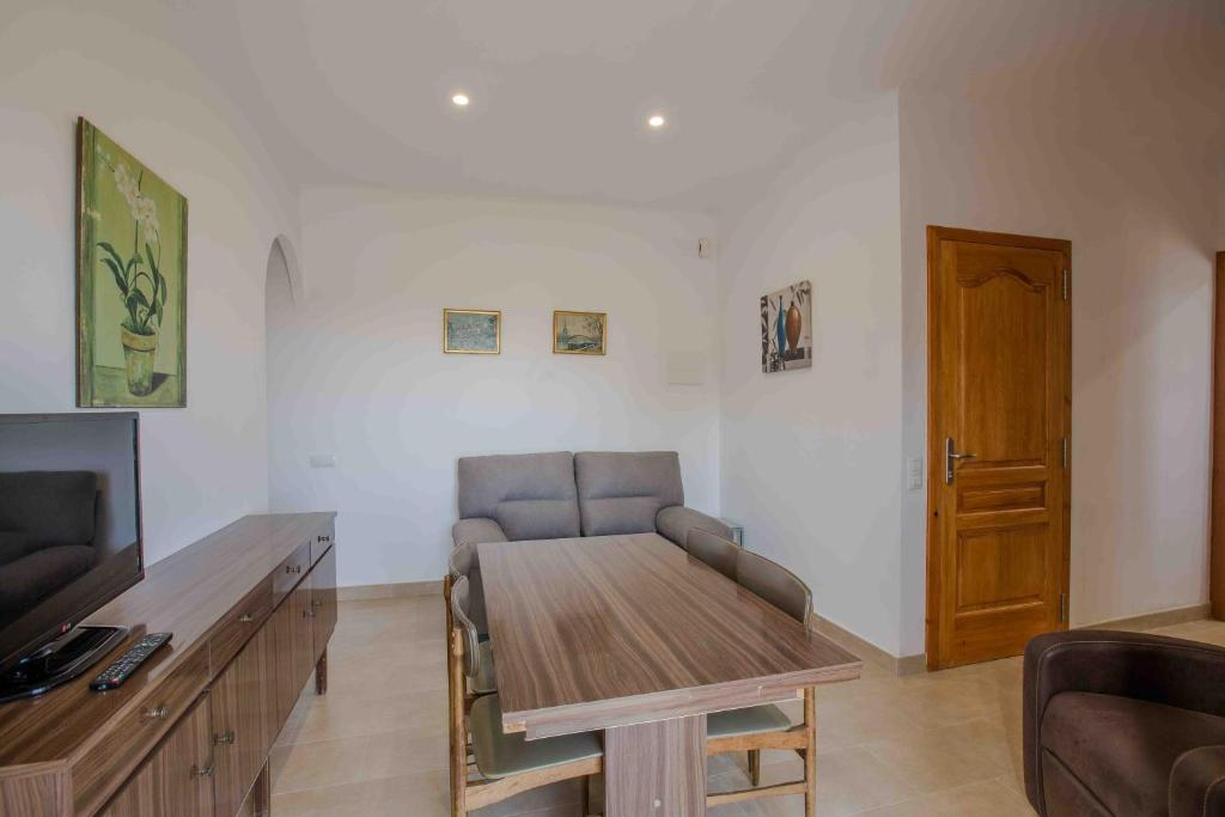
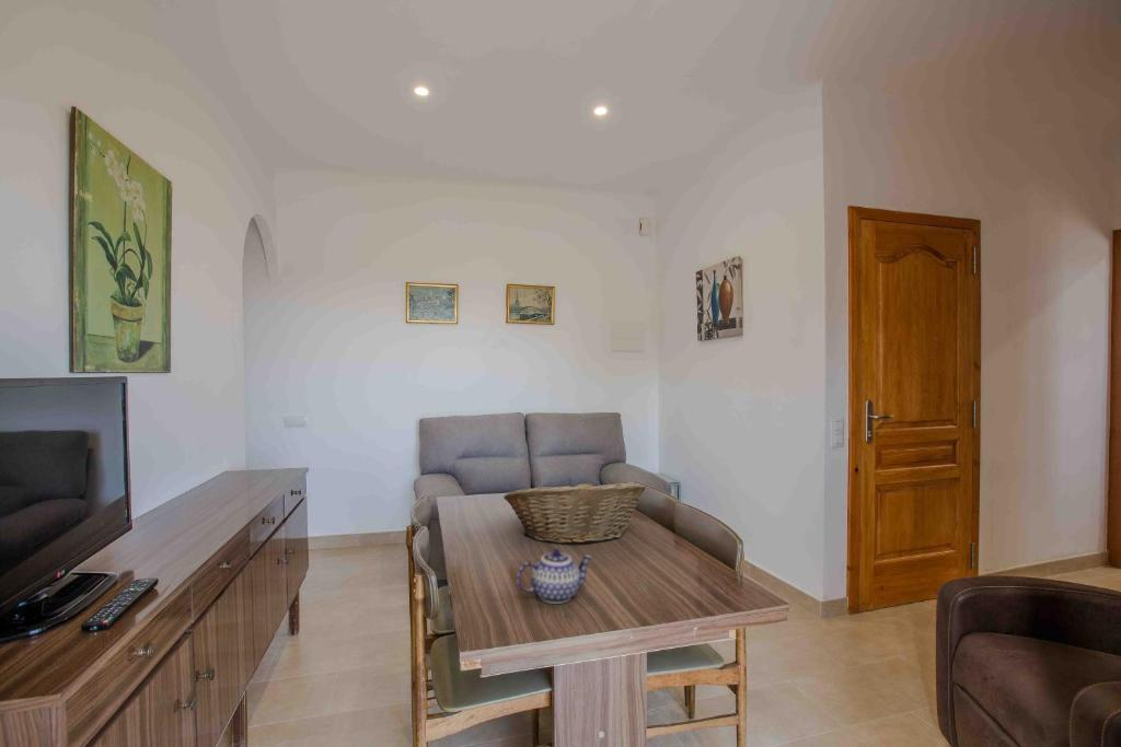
+ teapot (555, 572)
+ fruit basket (575, 503)
